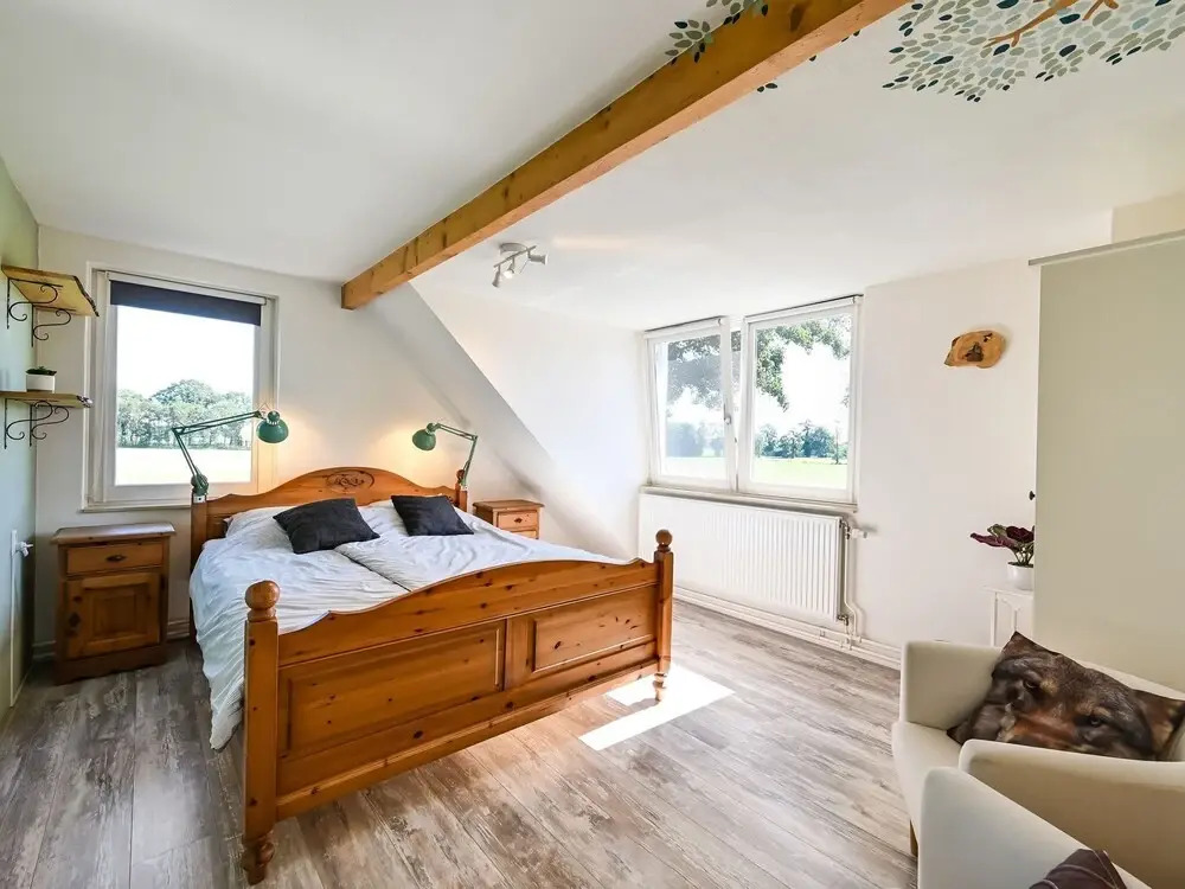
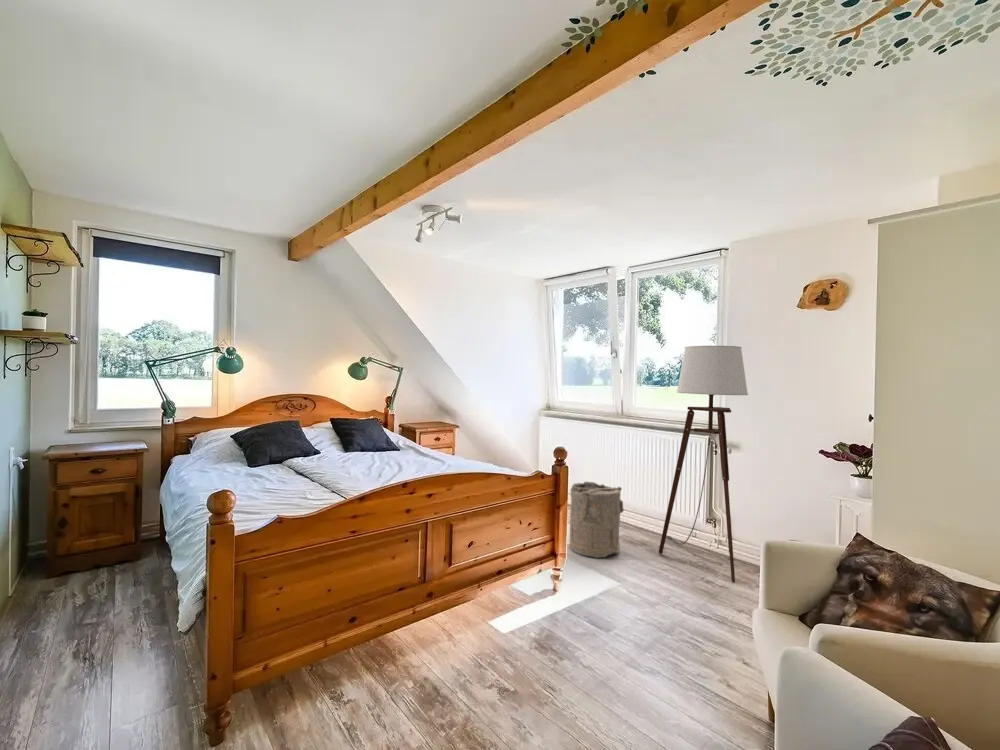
+ laundry hamper (597, 516)
+ floor lamp (707, 452)
